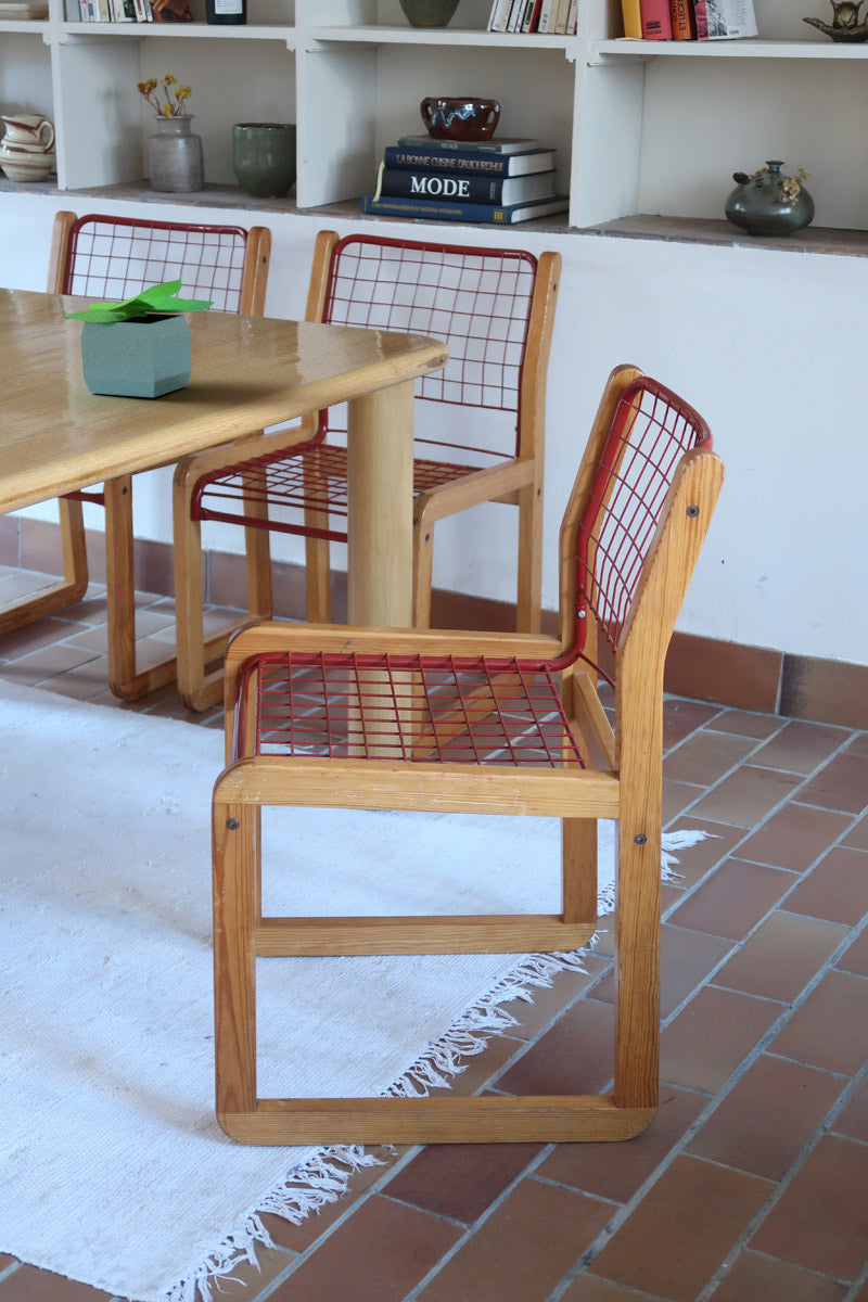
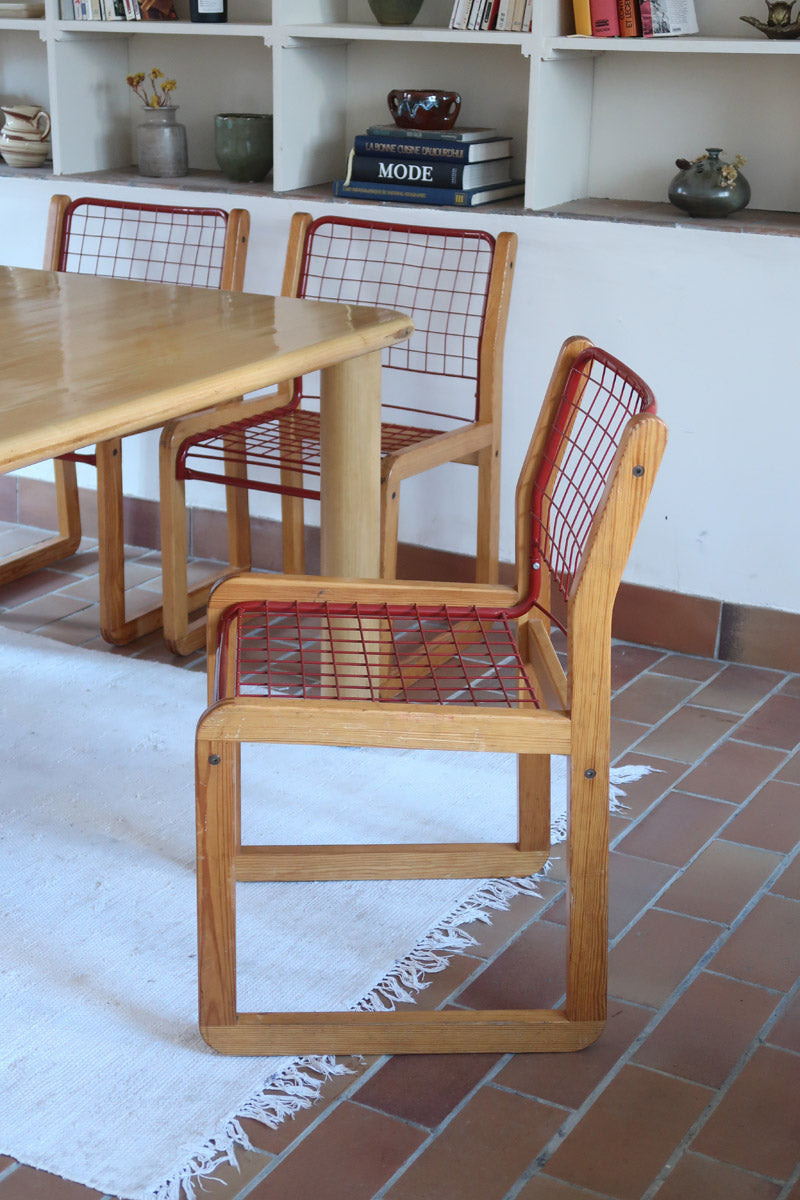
- potted plant (144, 337)
